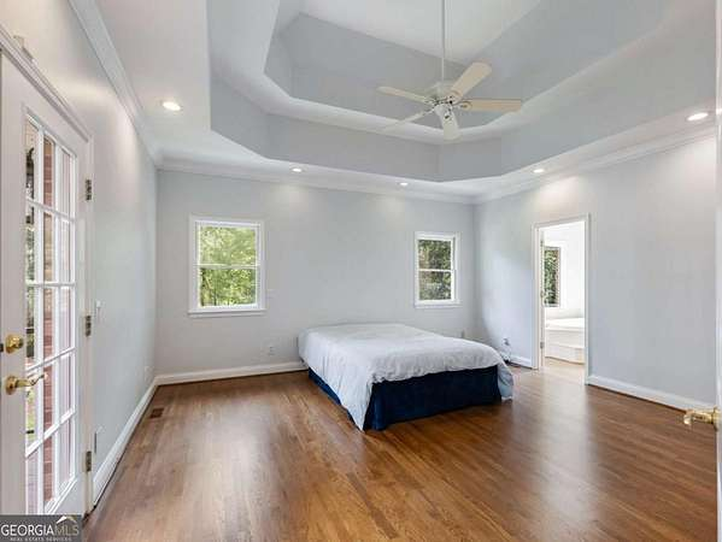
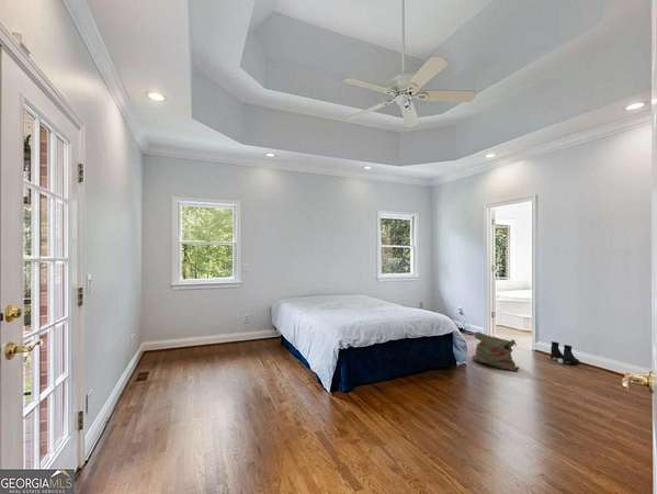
+ boots (564, 351)
+ bag (494, 350)
